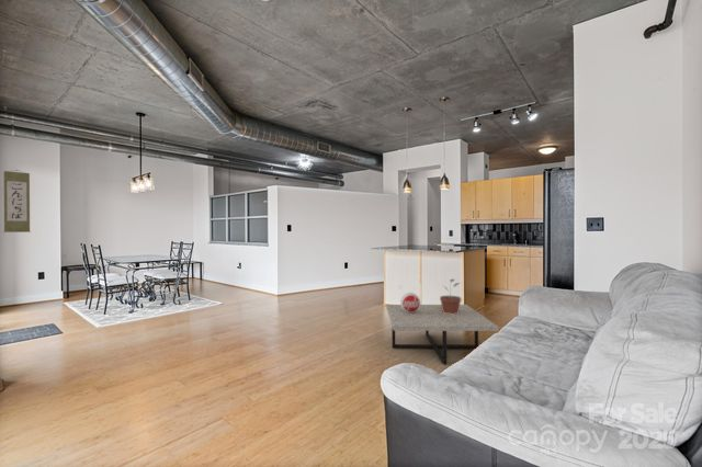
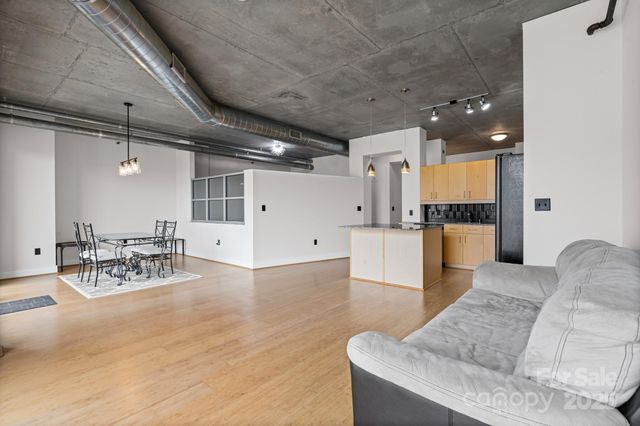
- wall scroll (16, 201)
- coffee table (434, 330)
- potted plant (450, 296)
- decorative sphere (410, 301)
